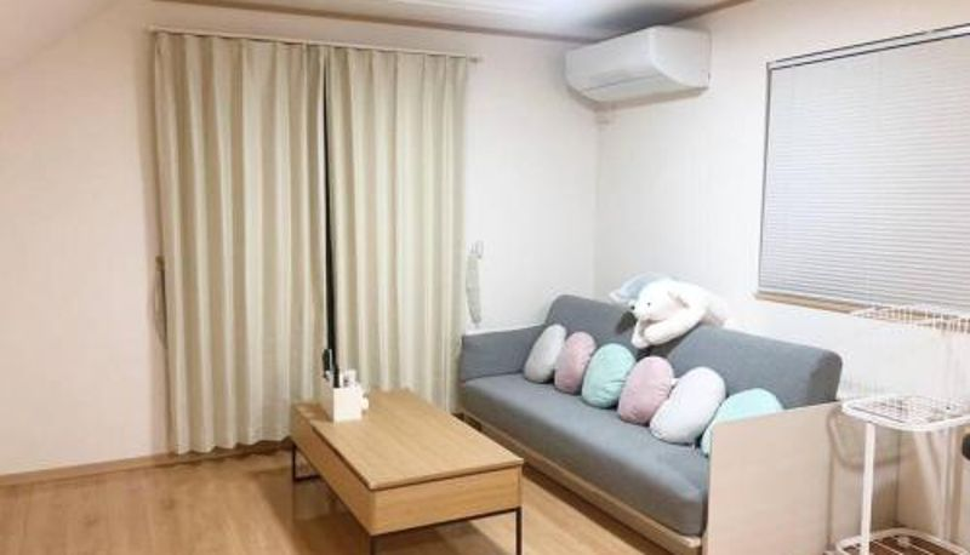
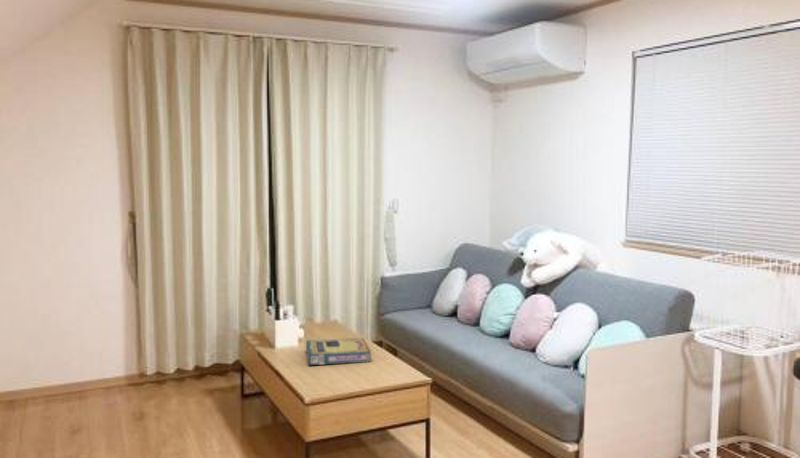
+ video game box (337, 350)
